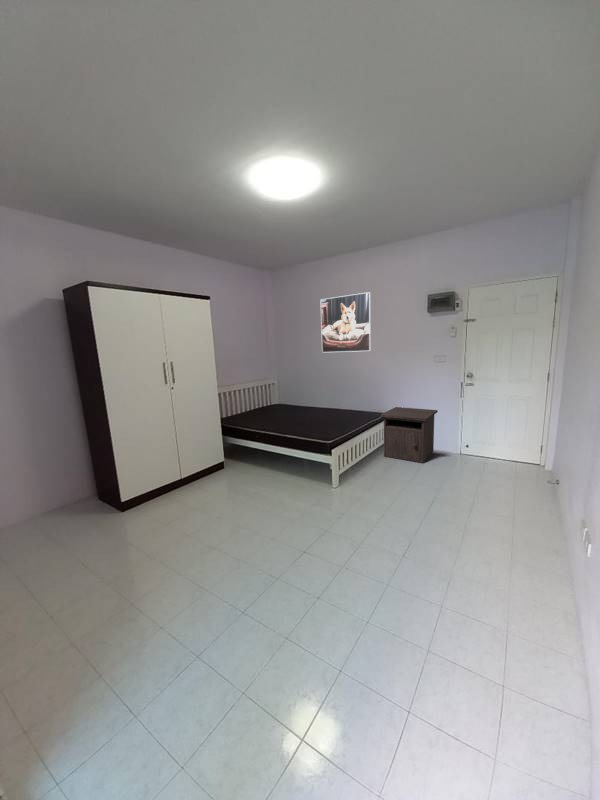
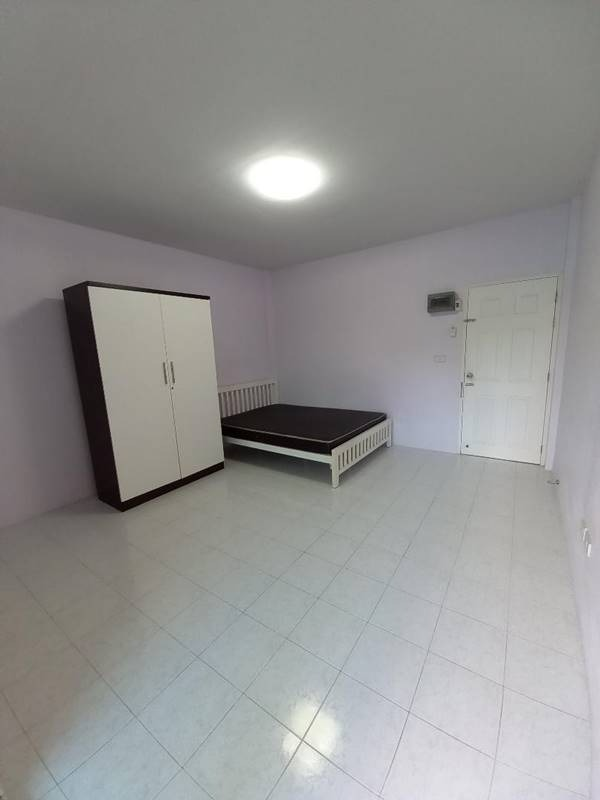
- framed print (344, 324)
- nightstand (408, 433)
